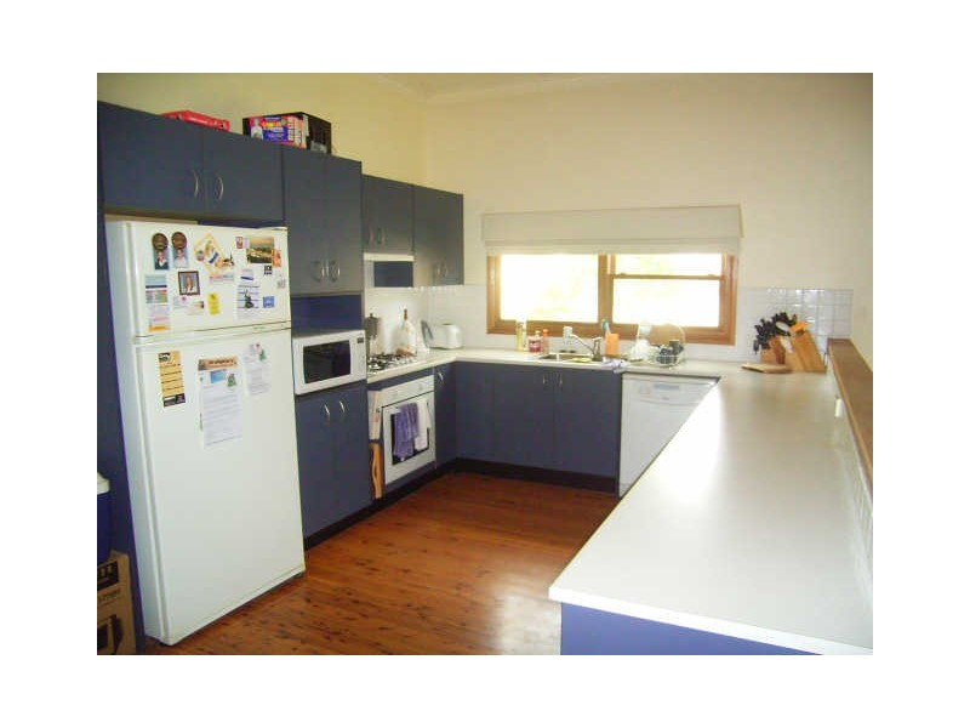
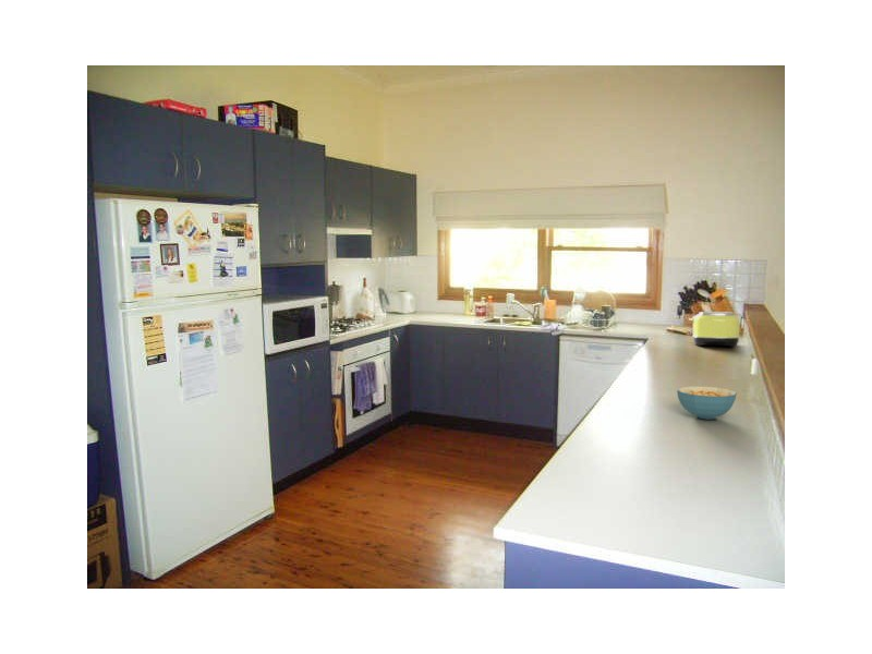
+ cereal bowl (705, 403)
+ toaster (713, 328)
